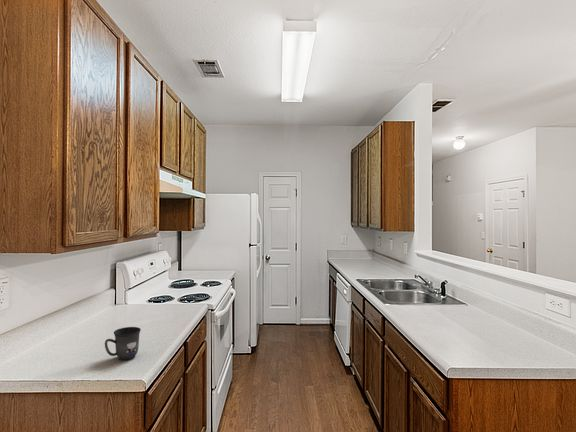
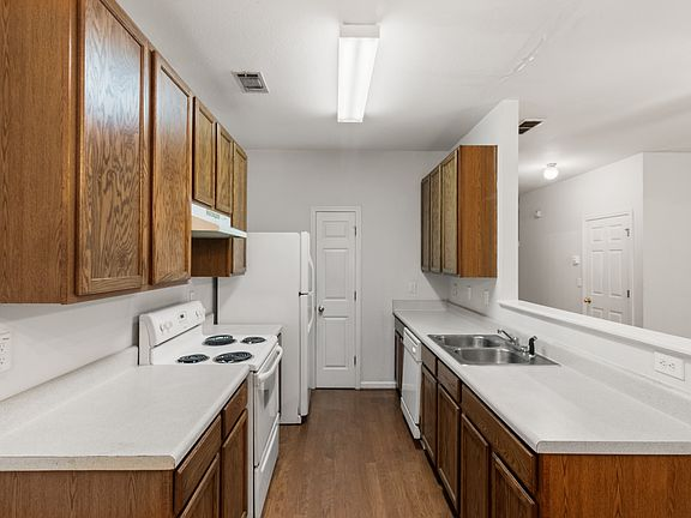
- mug (122, 344)
